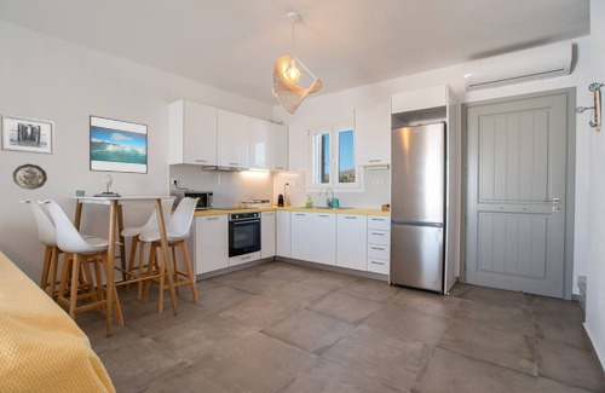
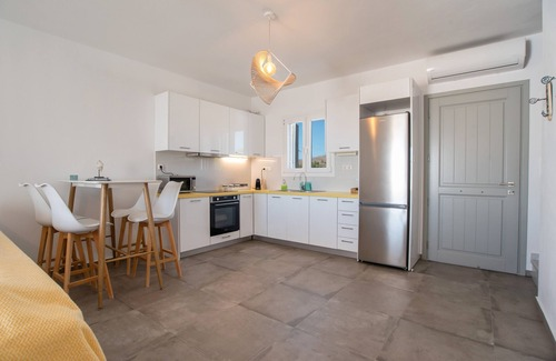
- decorative plate (29, 177)
- wall art (28, 135)
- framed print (120, 146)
